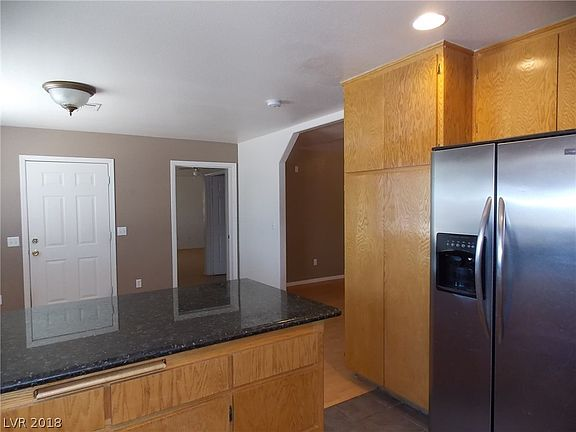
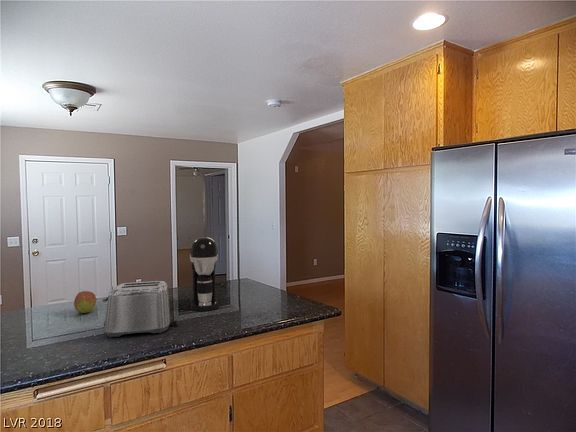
+ coffee maker (203, 271)
+ fruit (85, 301)
+ toaster (141, 307)
